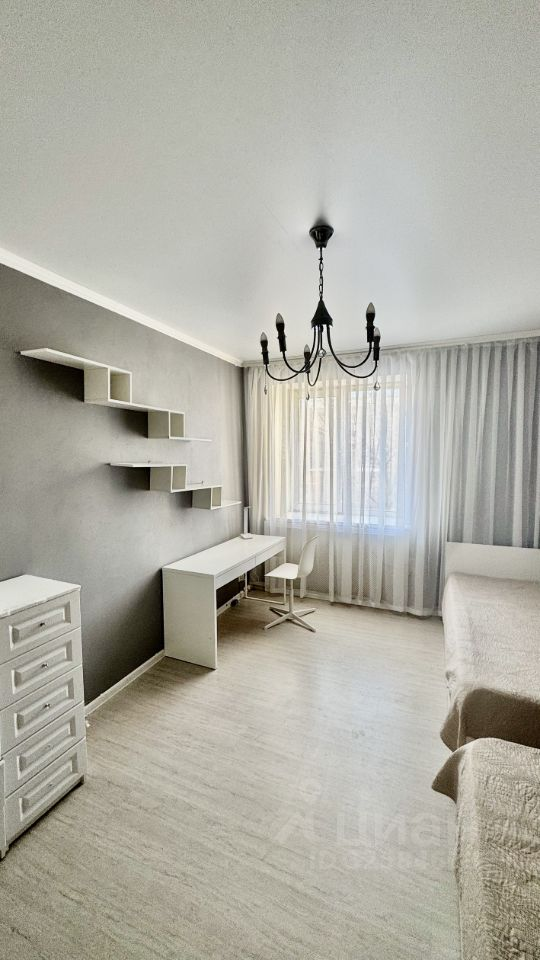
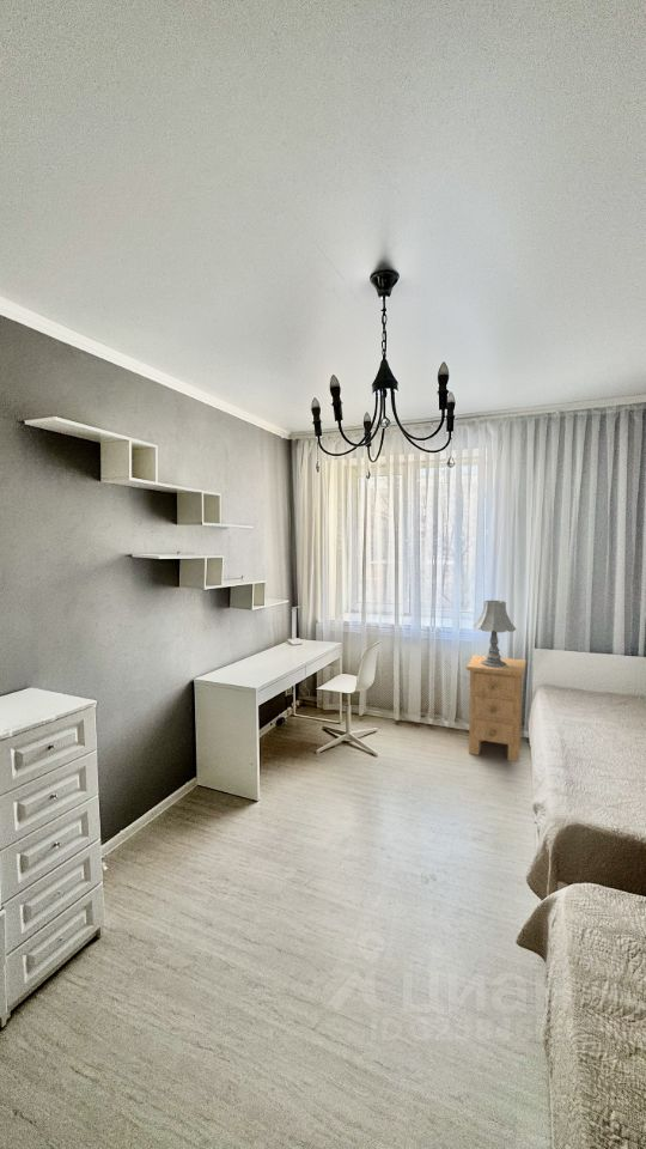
+ nightstand (495, 706)
+ table lamp (494, 632)
